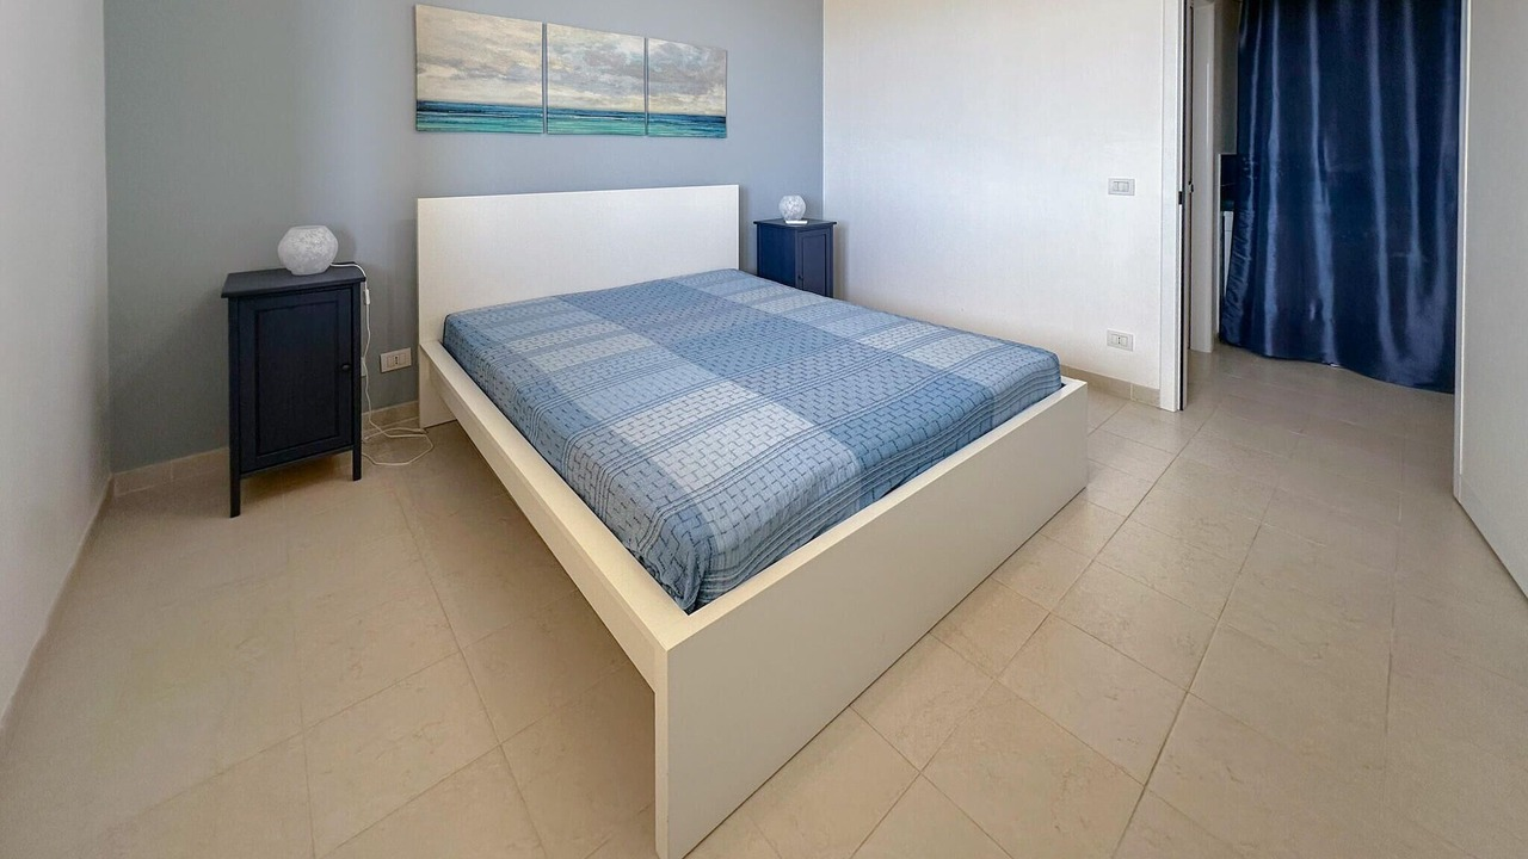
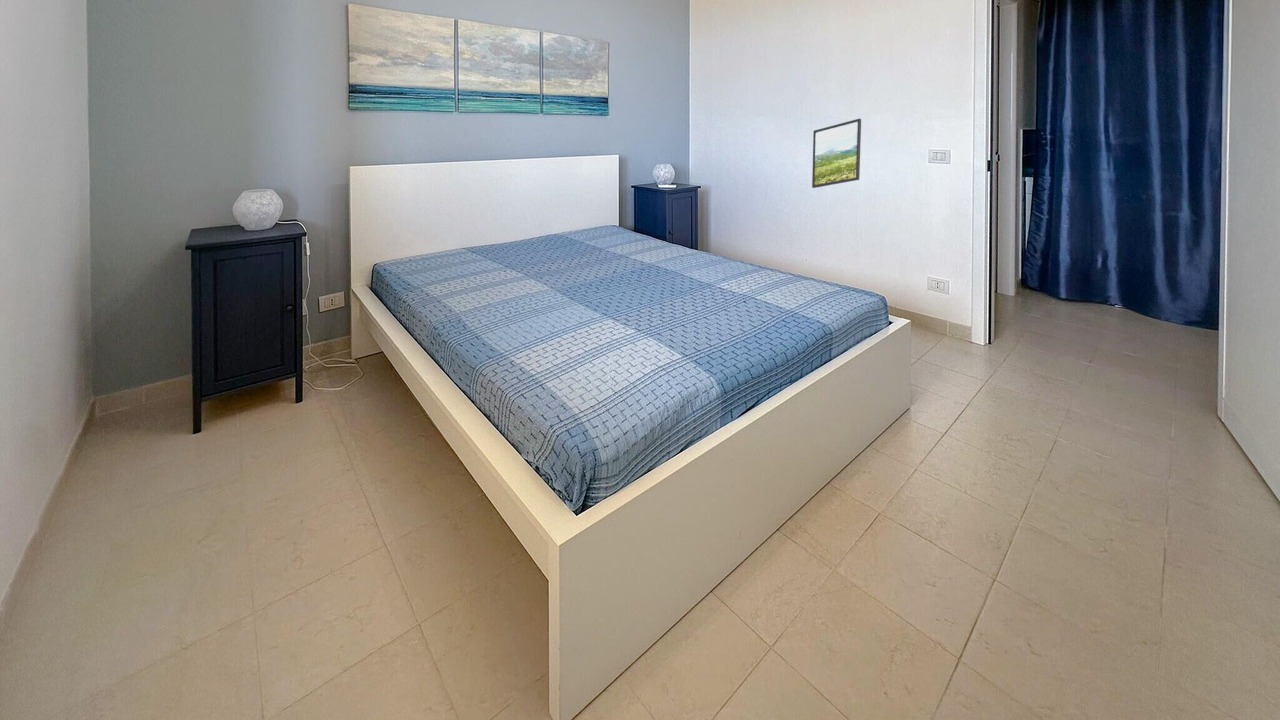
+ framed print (835, 154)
